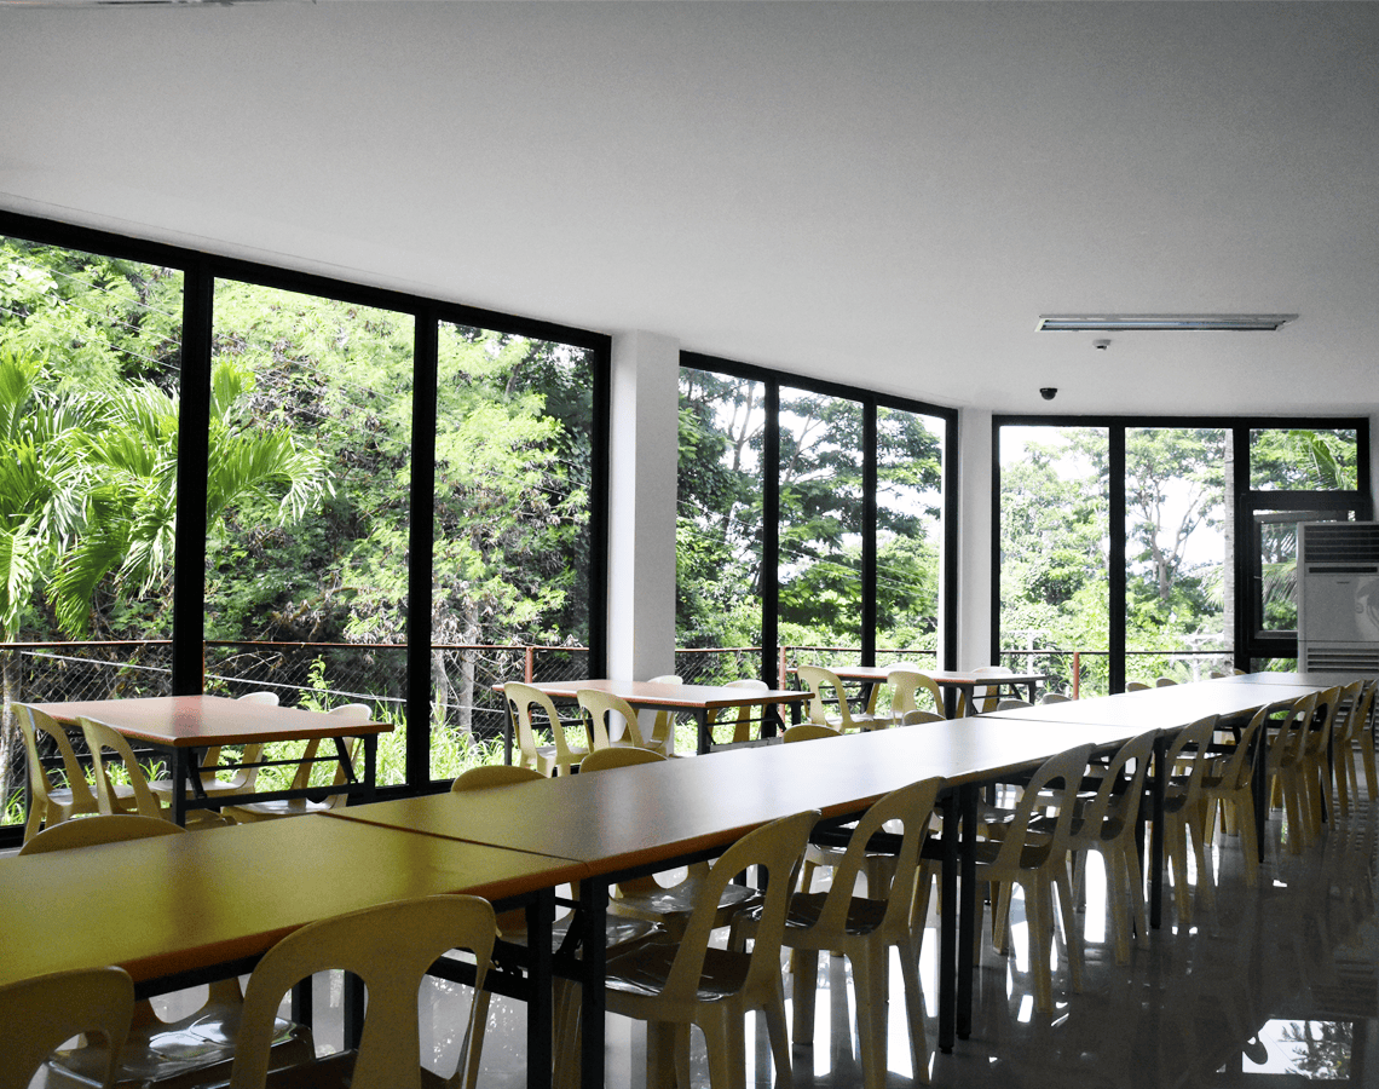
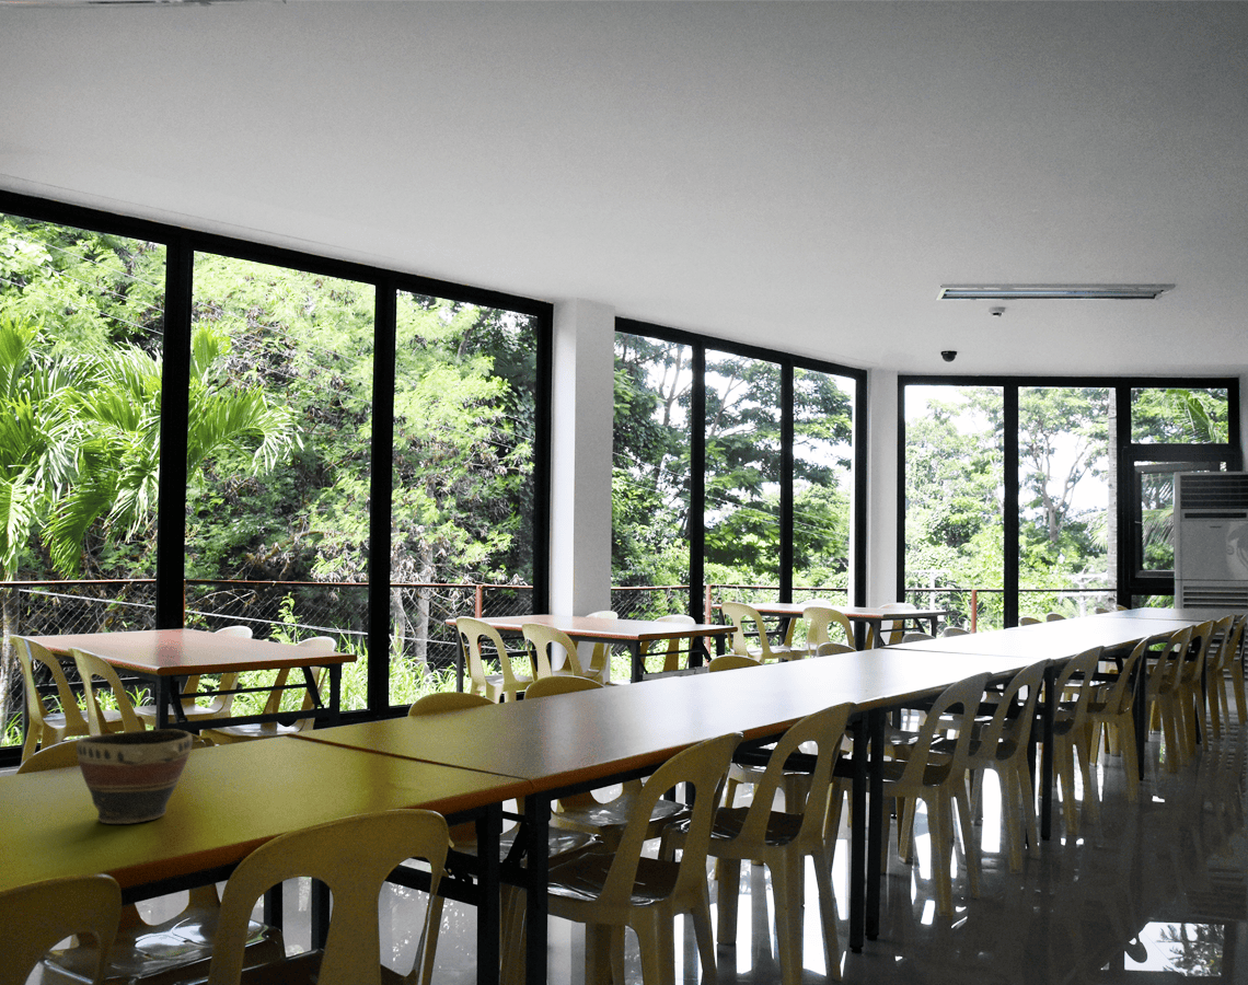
+ bowl (132, 775)
